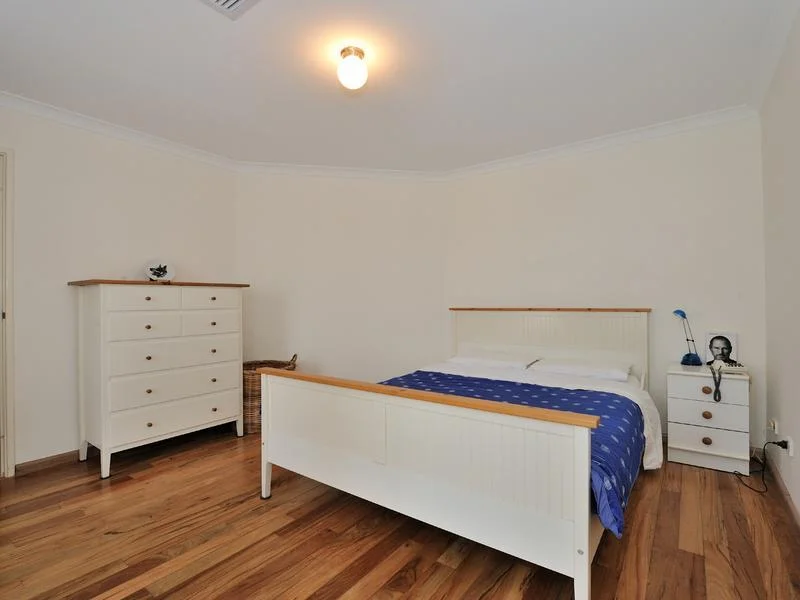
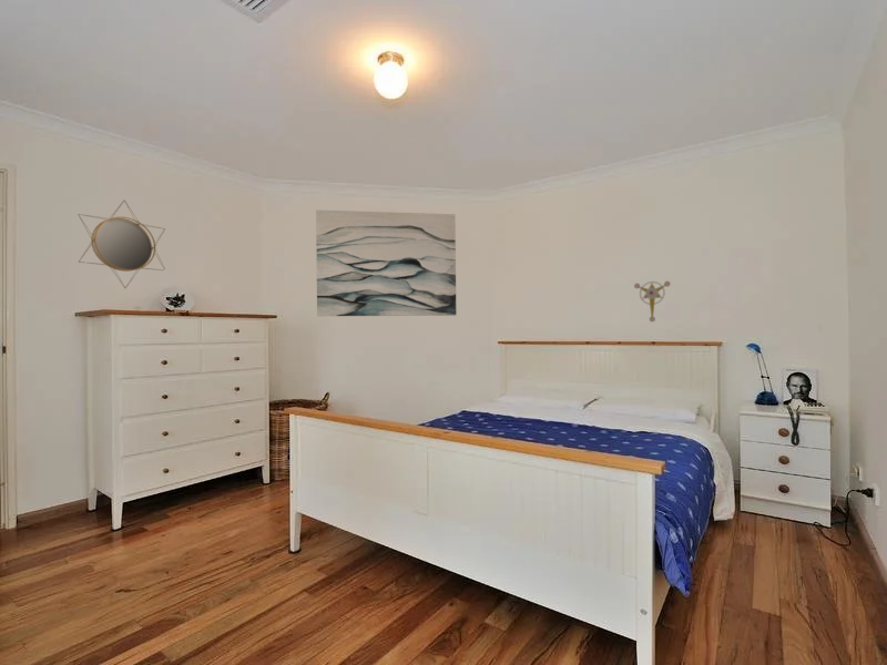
+ home mirror (124, 244)
+ wall ornament (651, 301)
+ wall art (387, 264)
